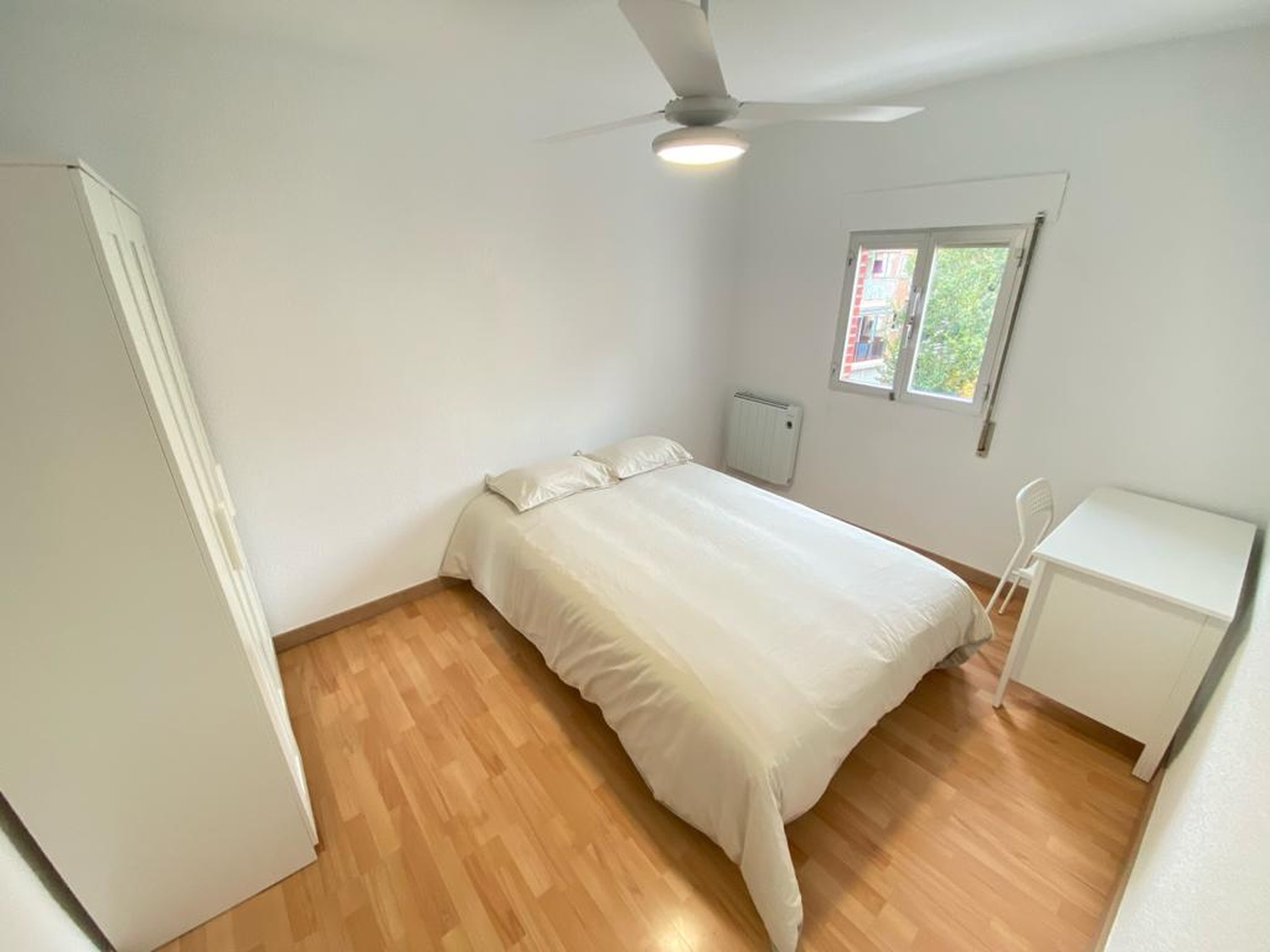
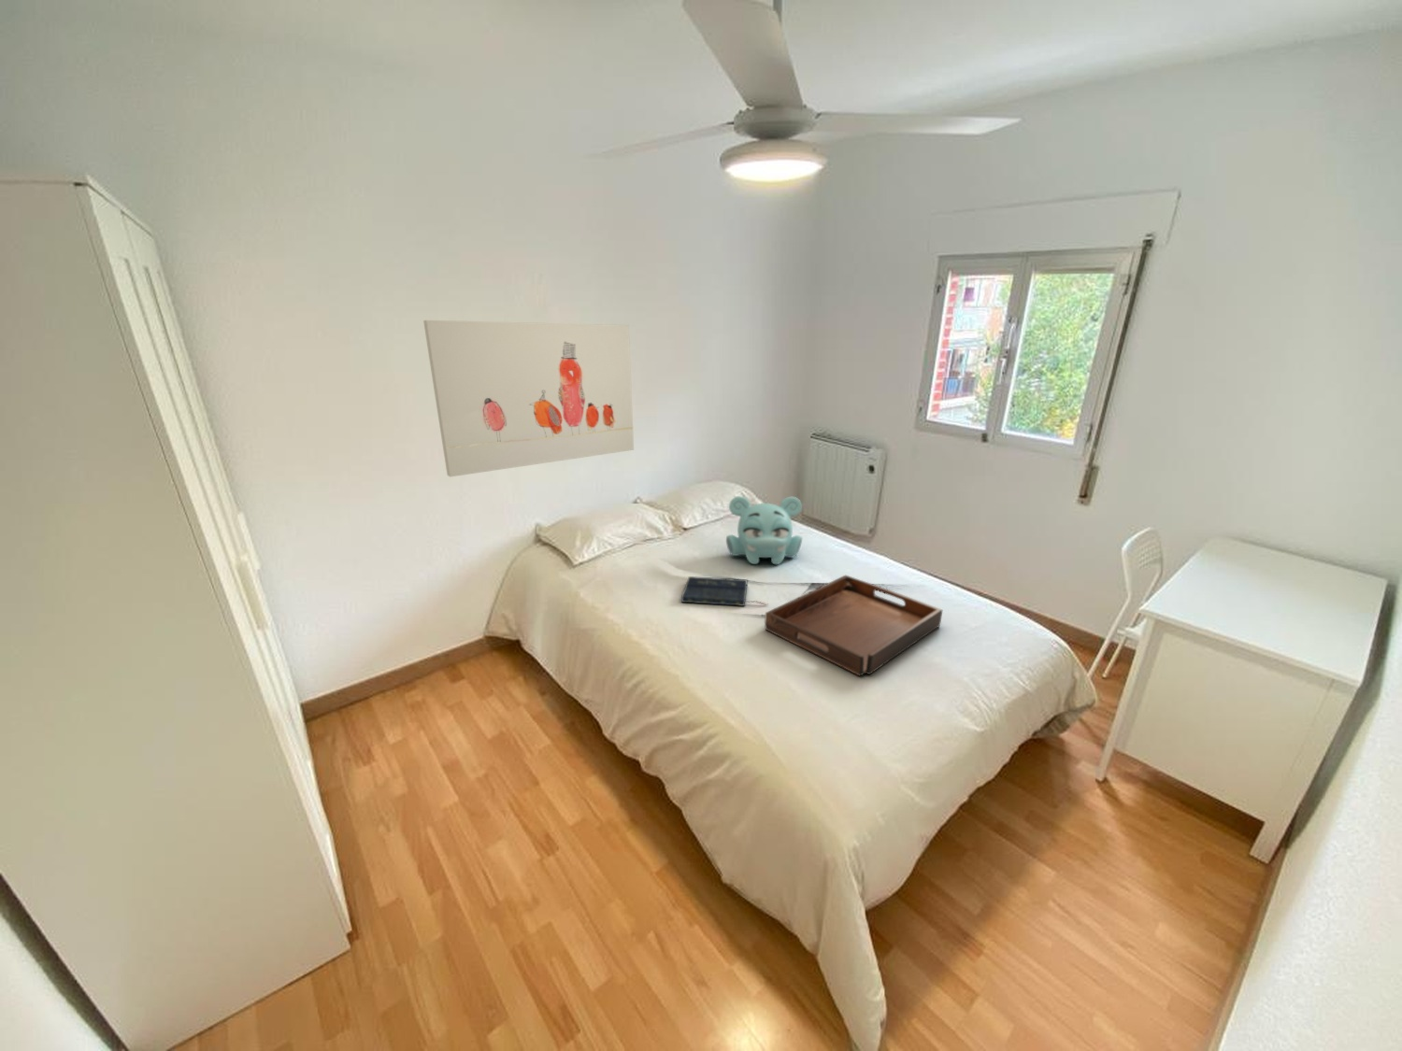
+ wall art (544, 394)
+ serving tray (853, 618)
+ teddy bear (765, 530)
+ book (726, 592)
